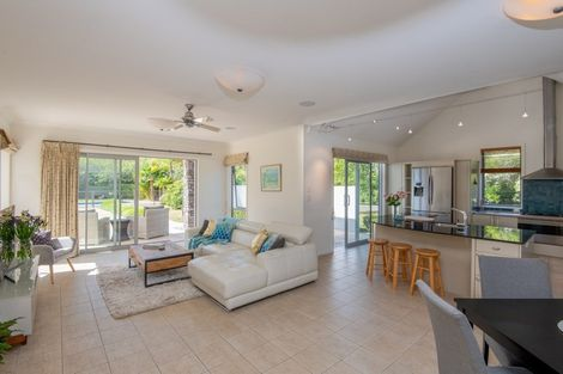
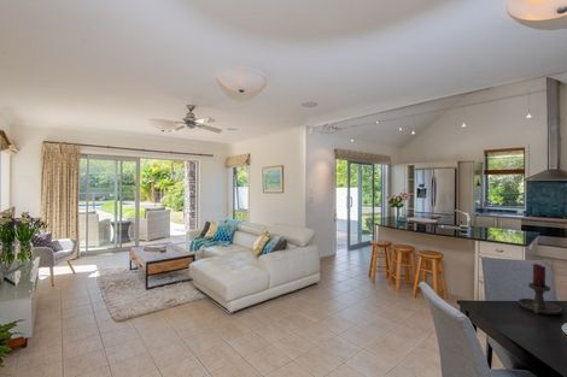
+ candle holder (538, 287)
